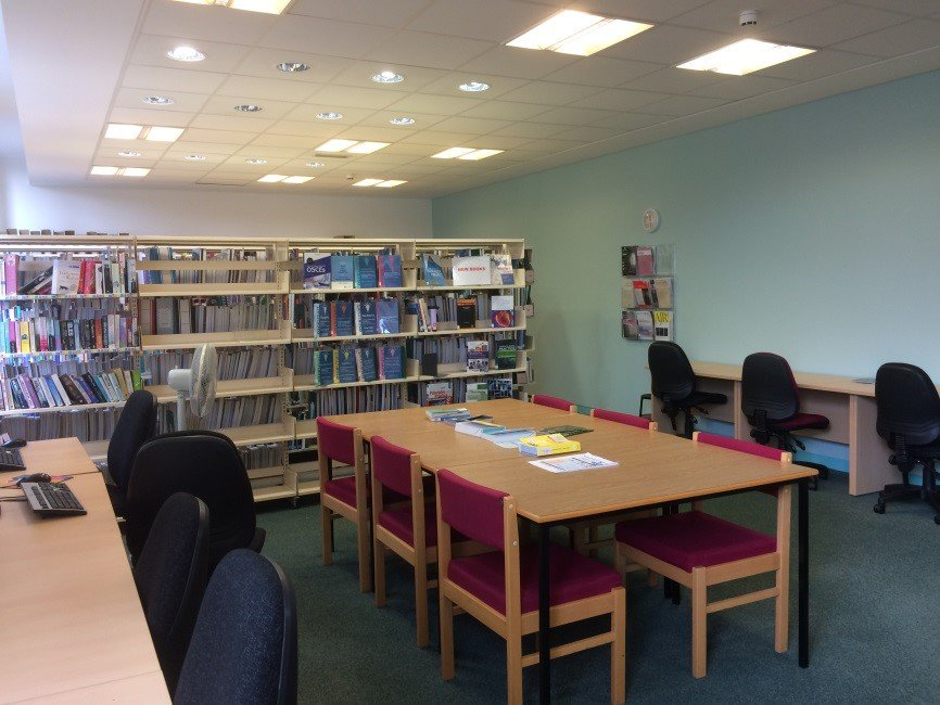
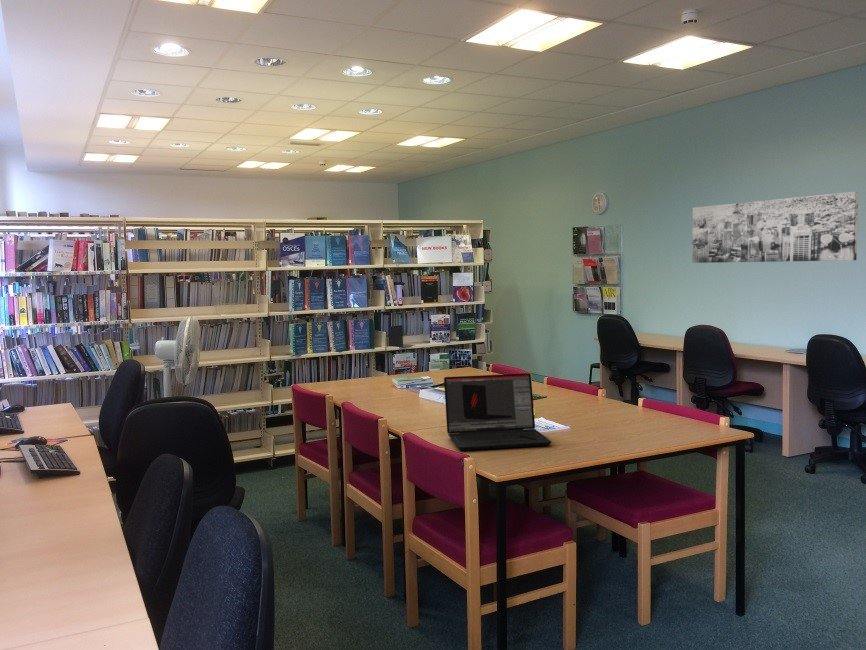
+ laptop (496, 410)
+ wall art (766, 231)
